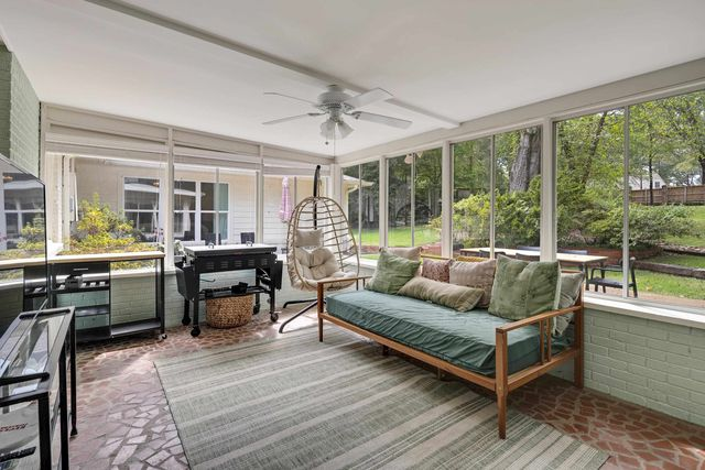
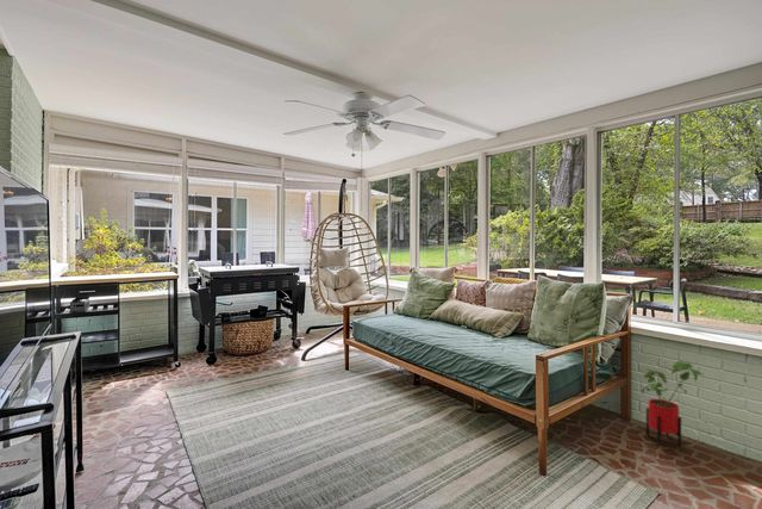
+ house plant (666, 399)
